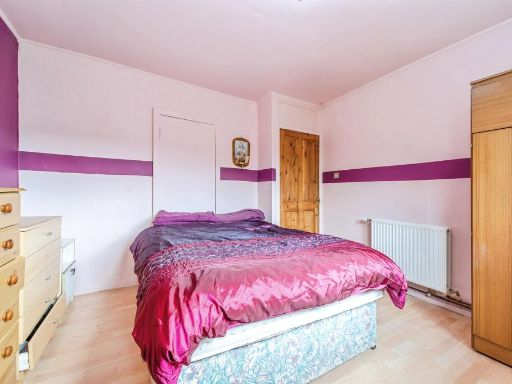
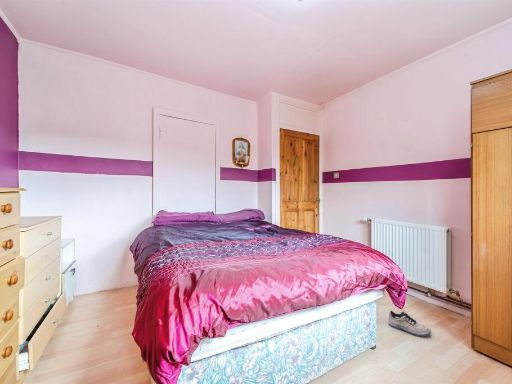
+ shoe (408, 321)
